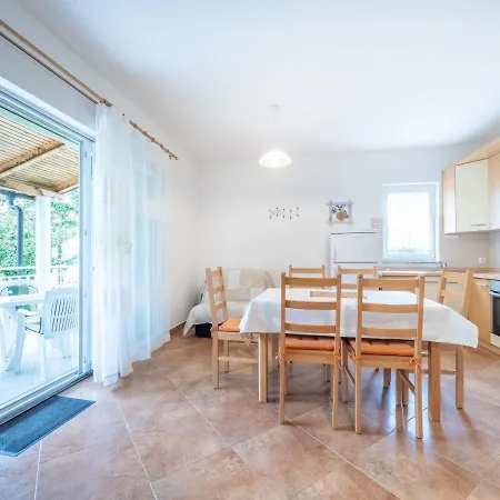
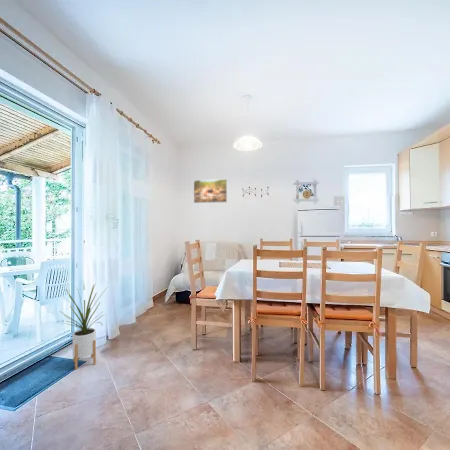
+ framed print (210, 191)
+ house plant (84, 321)
